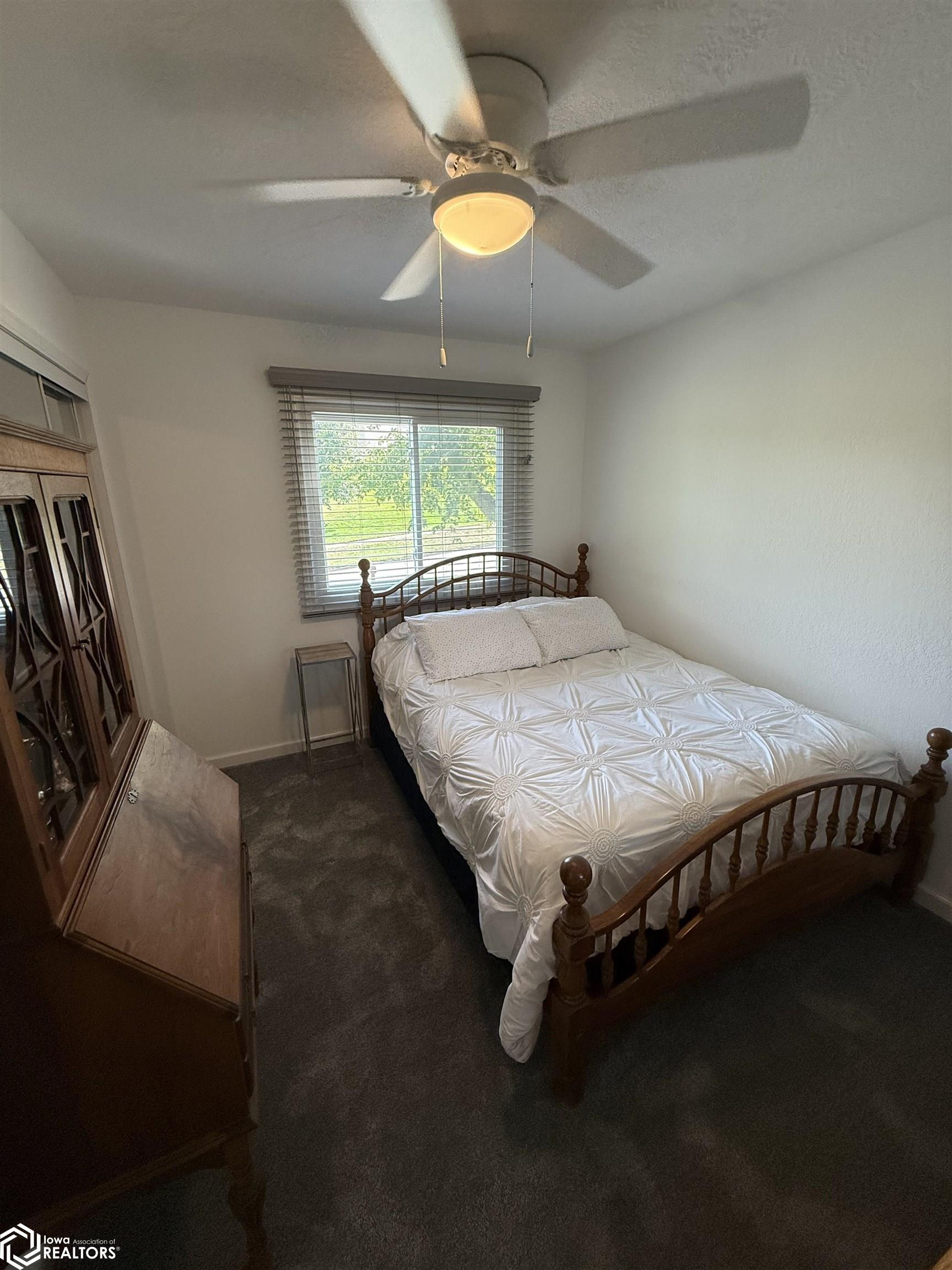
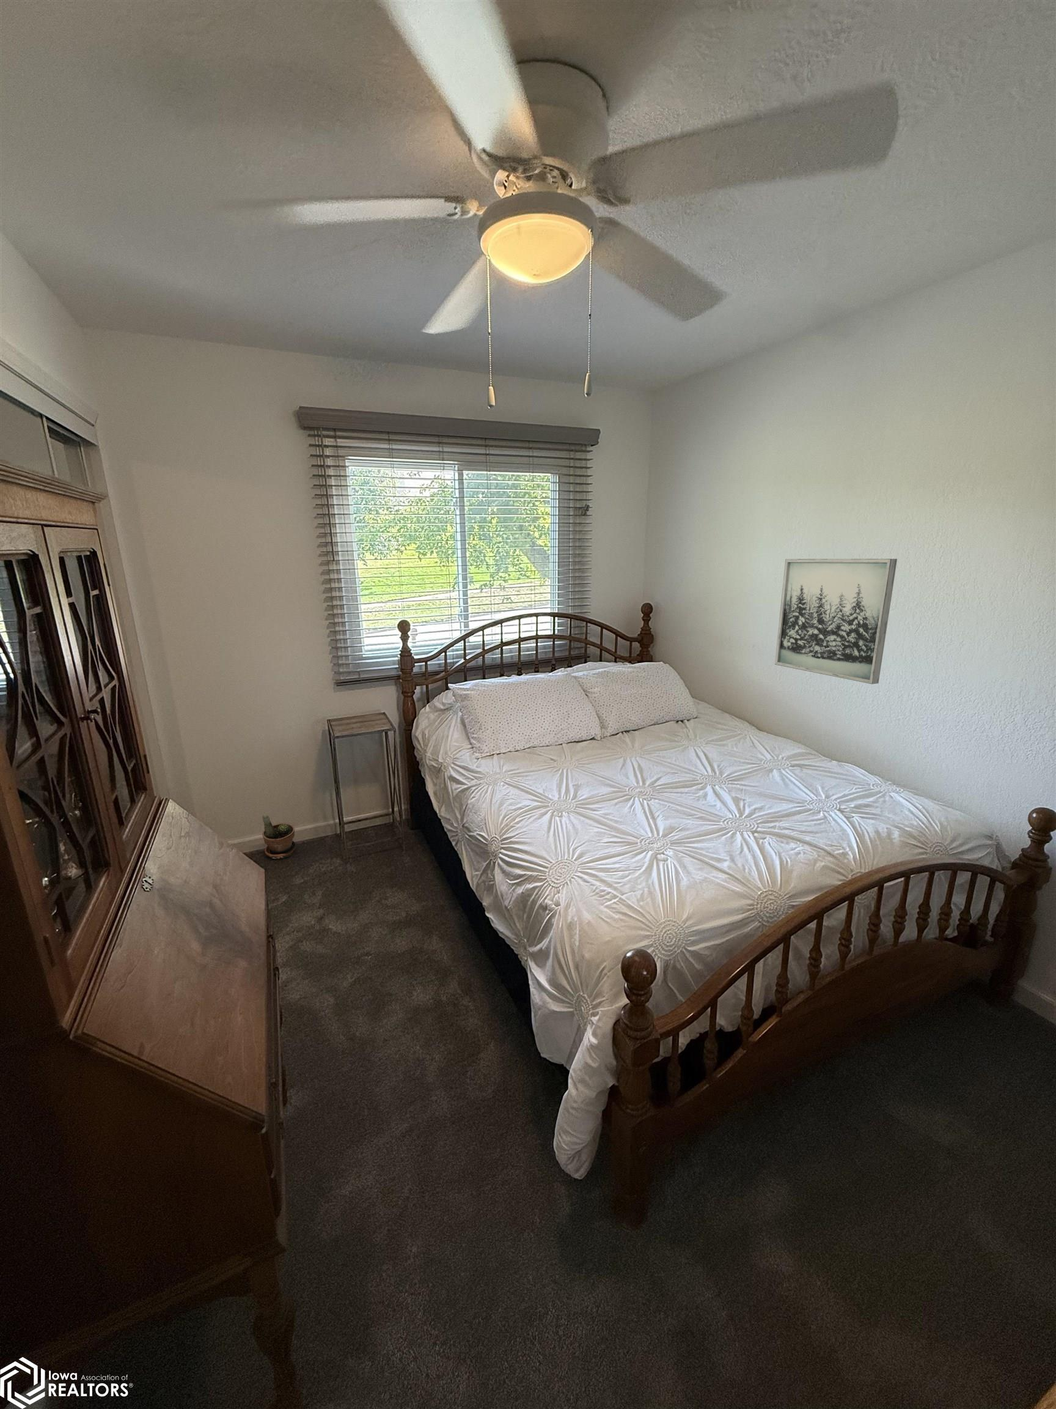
+ wall art (829, 617)
+ potted plant (278, 832)
